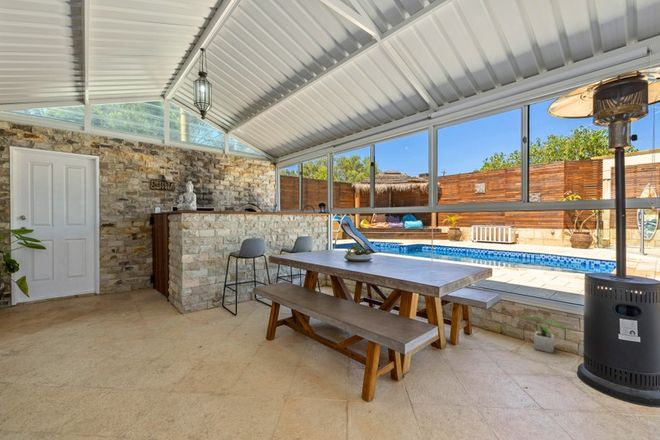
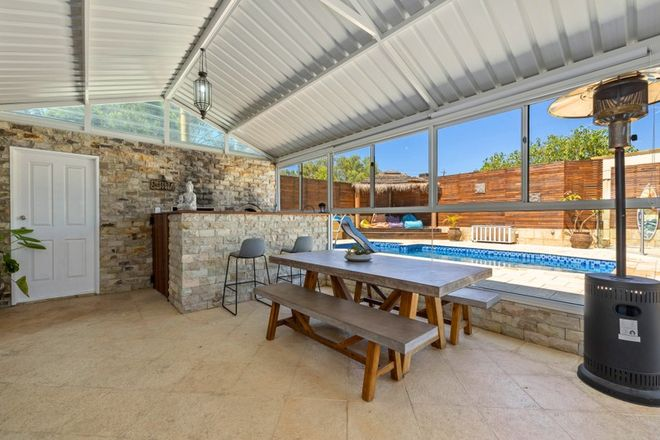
- potted plant (541, 332)
